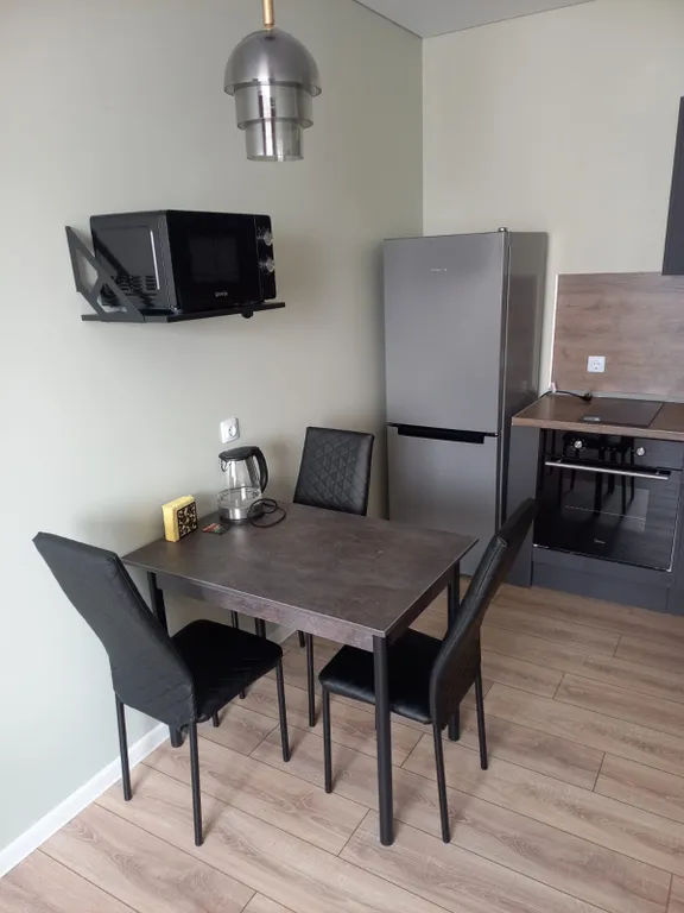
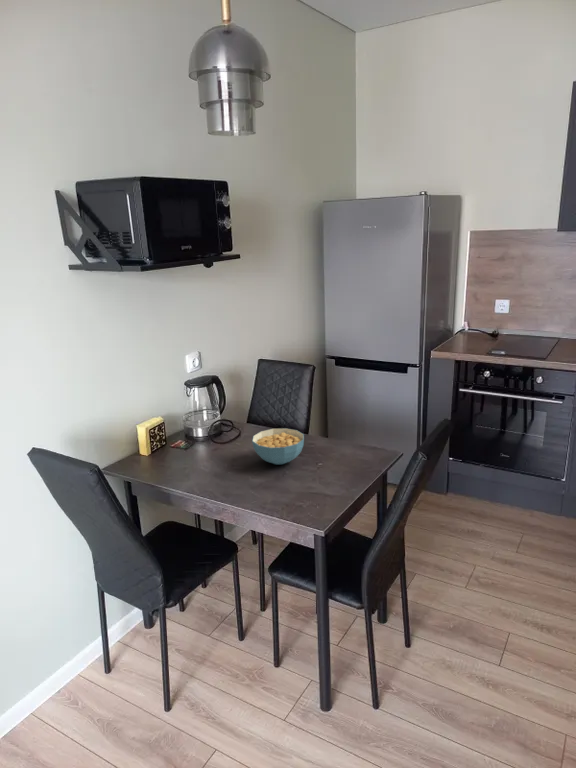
+ cereal bowl (278, 449)
